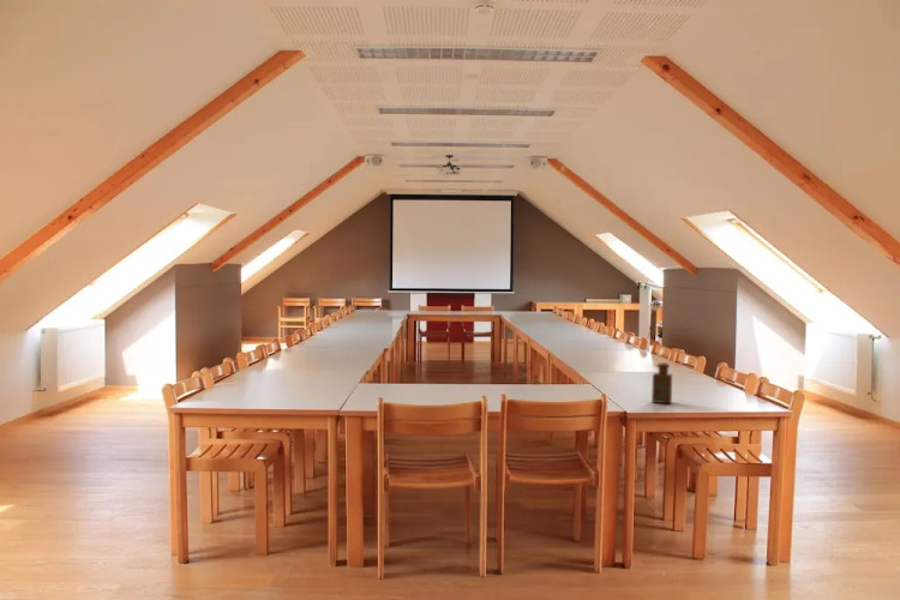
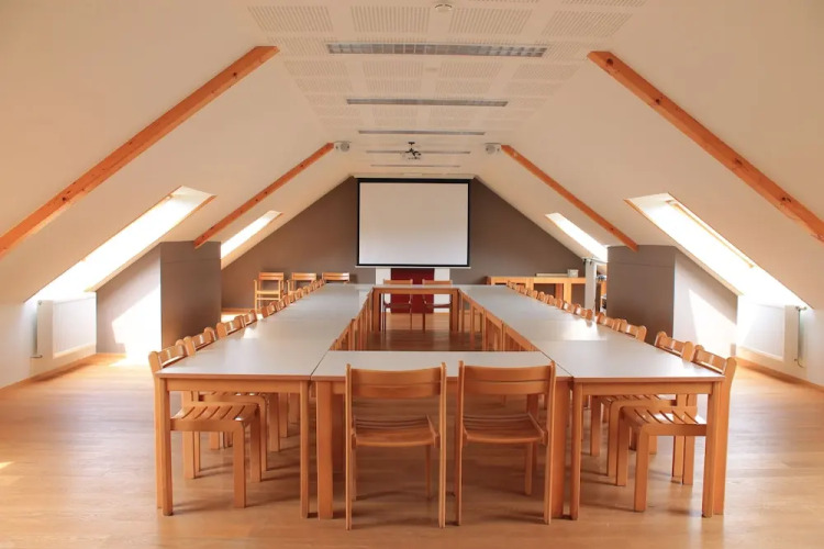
- bottle (661, 382)
